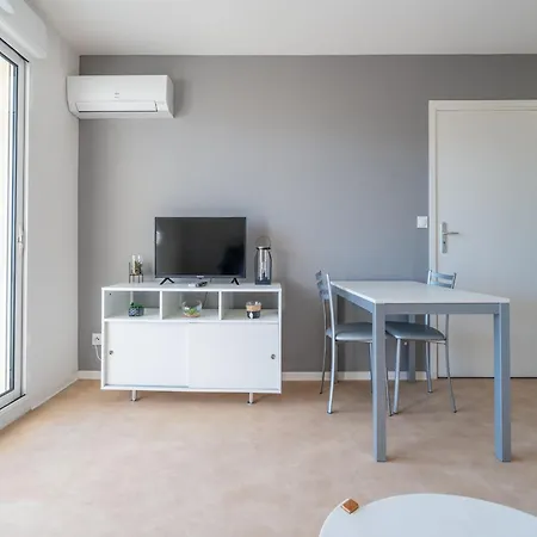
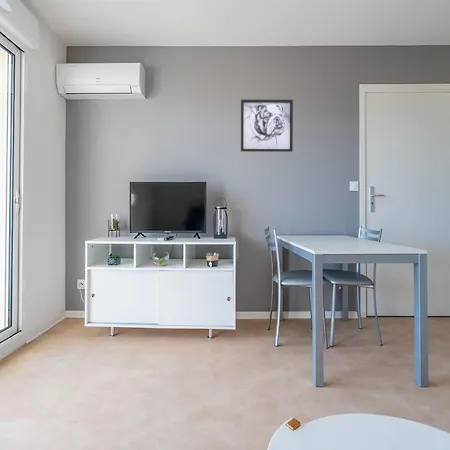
+ wall art (266, 125)
